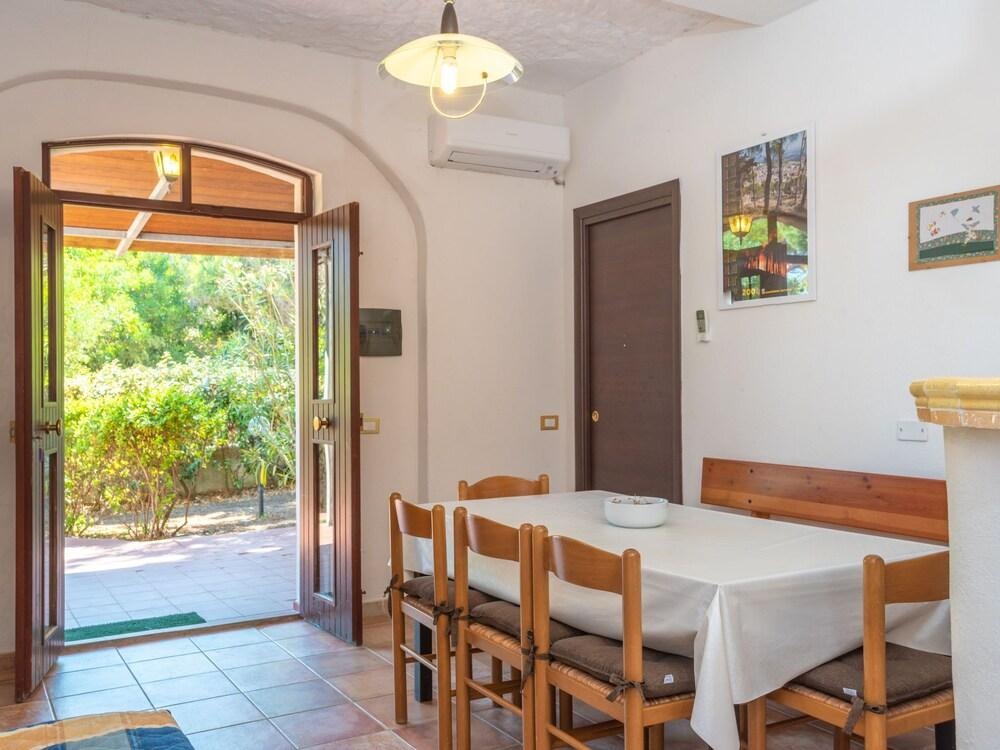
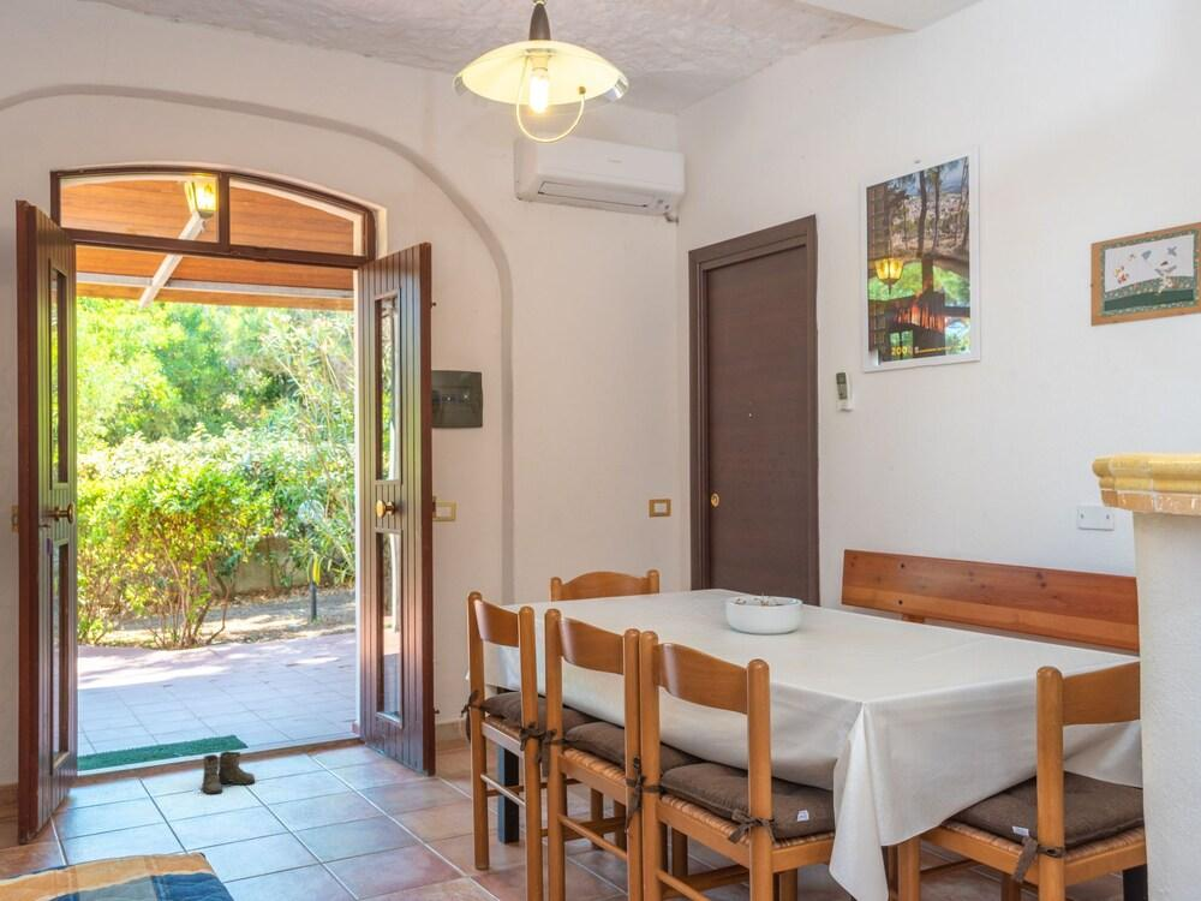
+ boots (223, 770)
